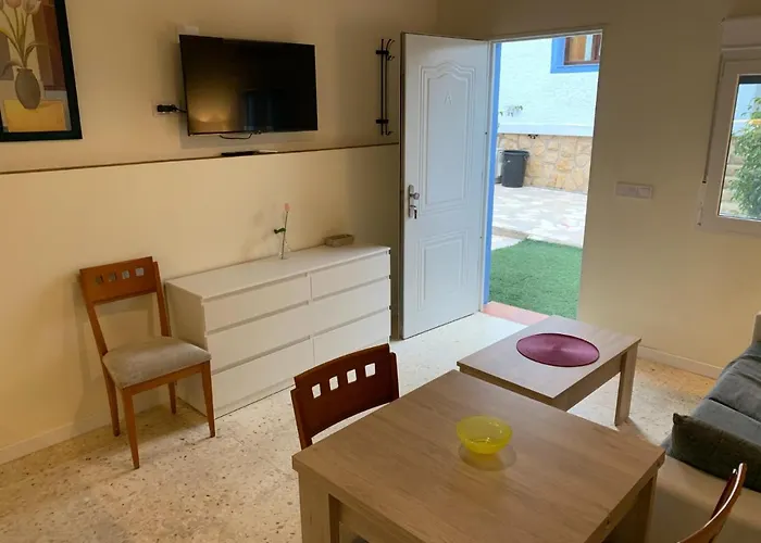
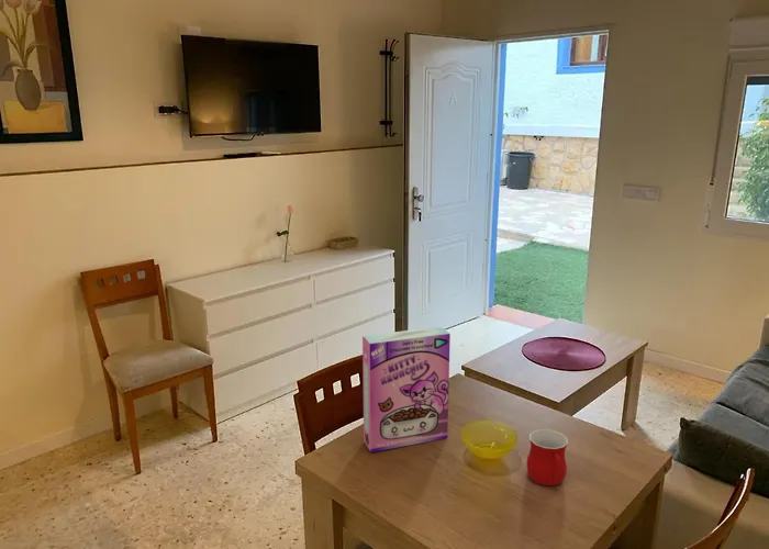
+ mug (548, 460)
+ cereal box (405, 388)
